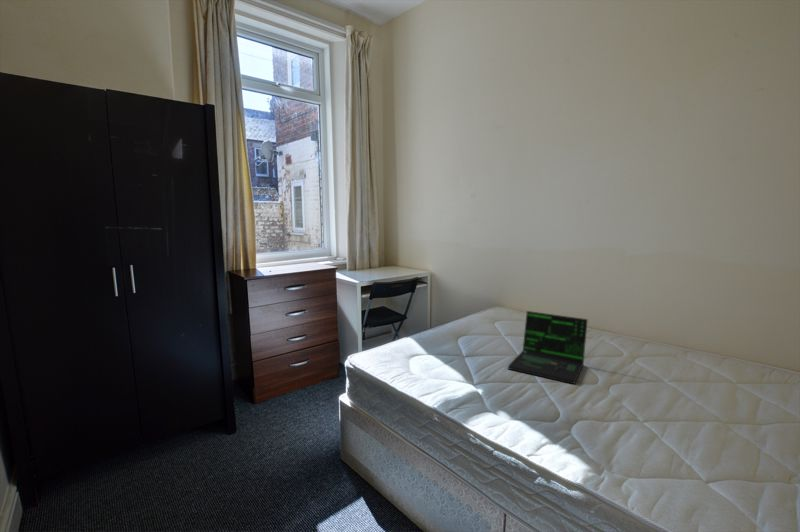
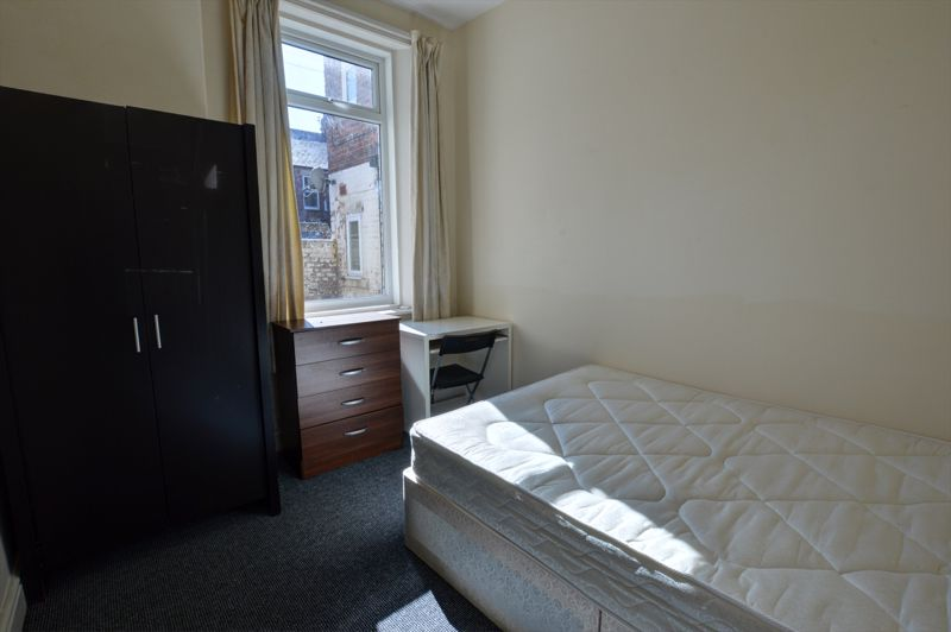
- laptop (556, 345)
